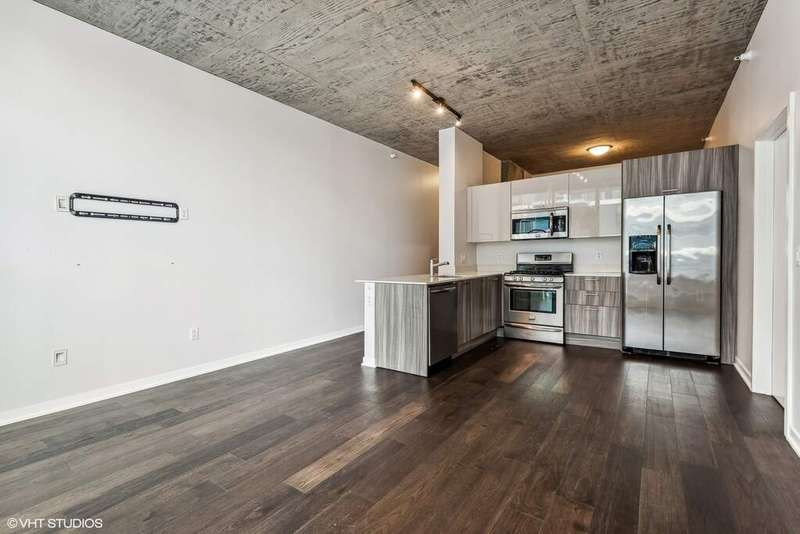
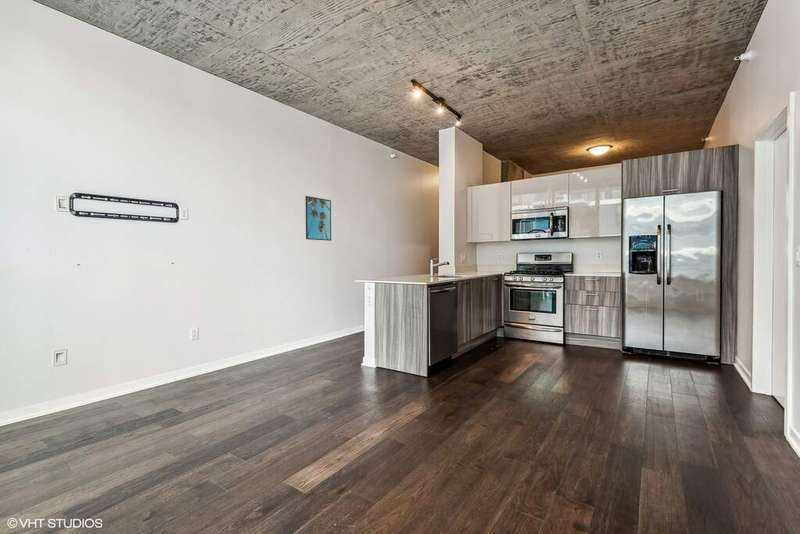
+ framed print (318, 219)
